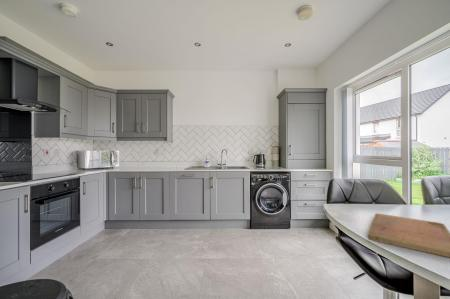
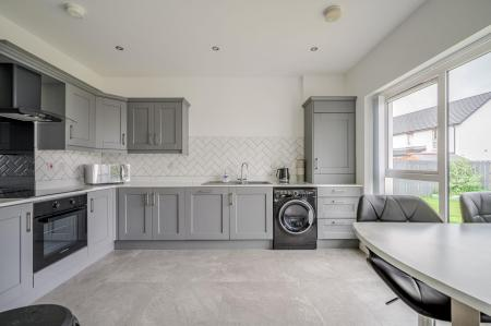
- cutting board (408, 230)
